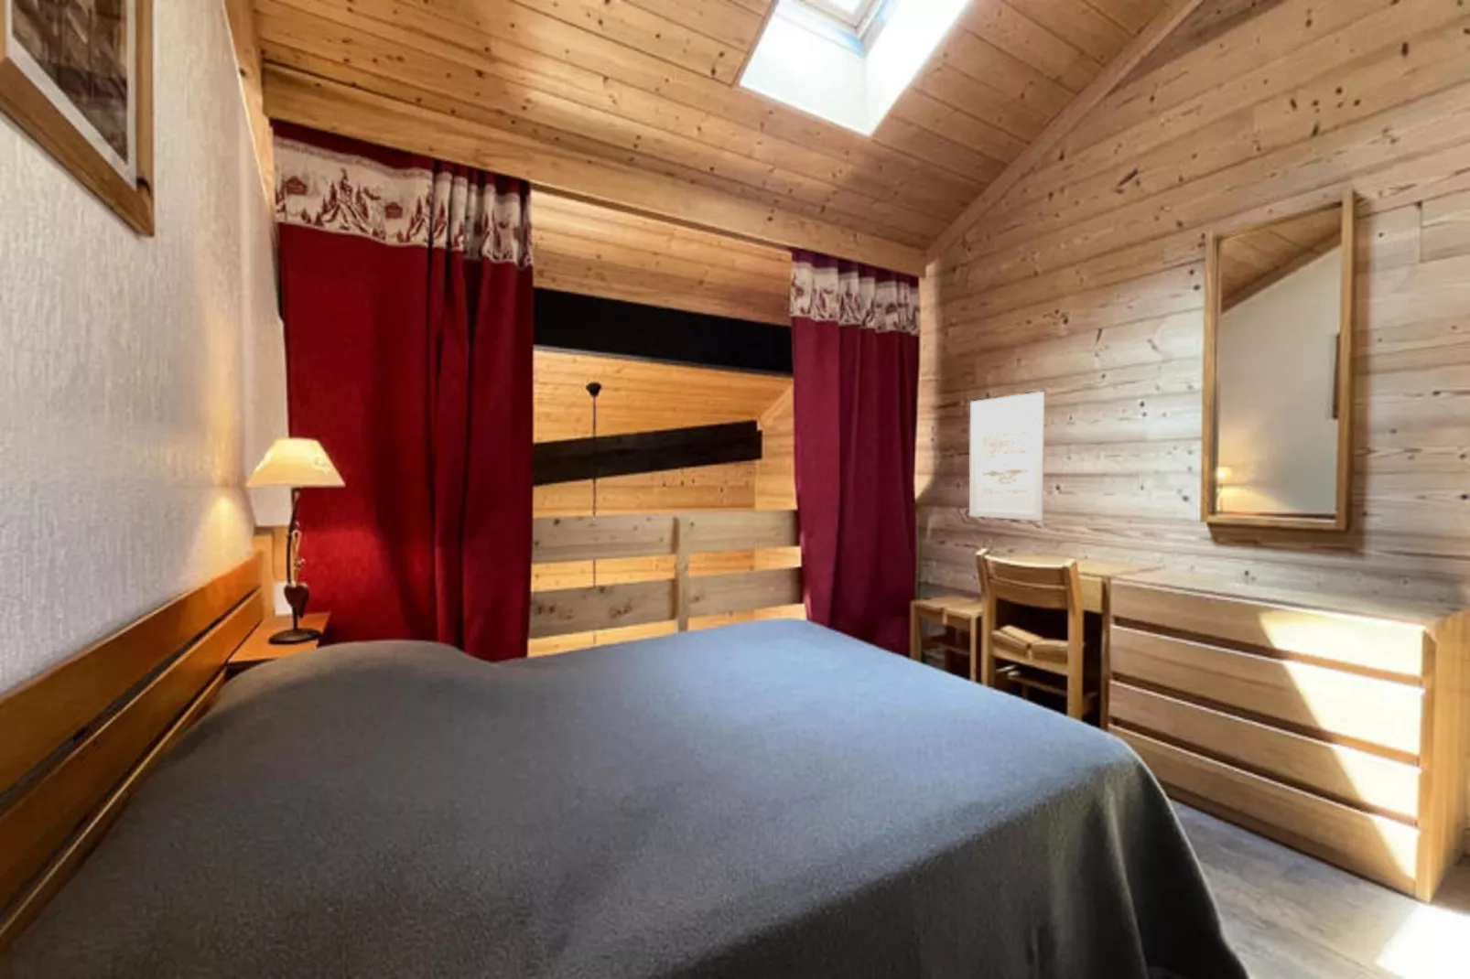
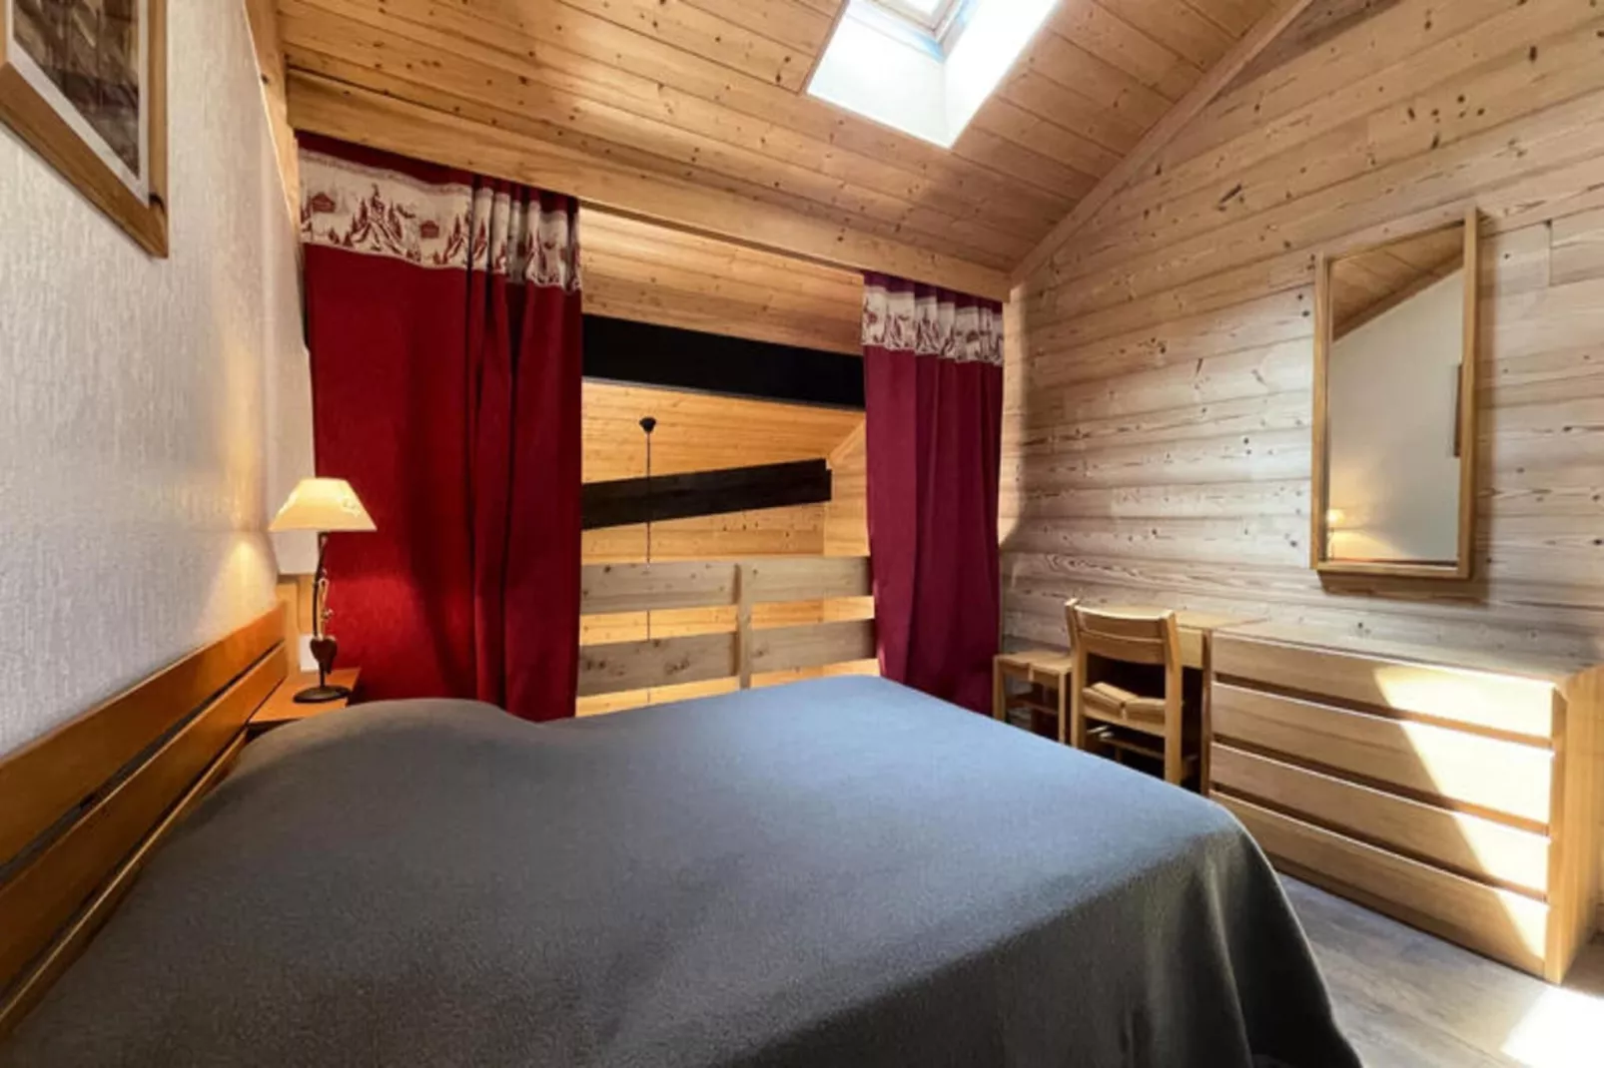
- wall art (1004, 458)
